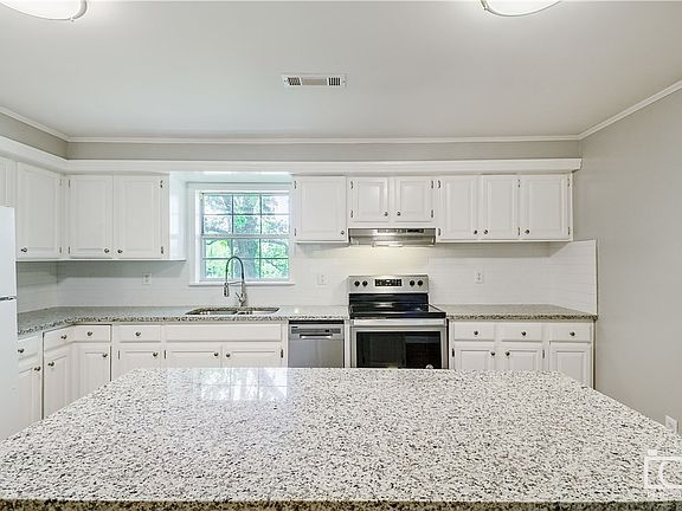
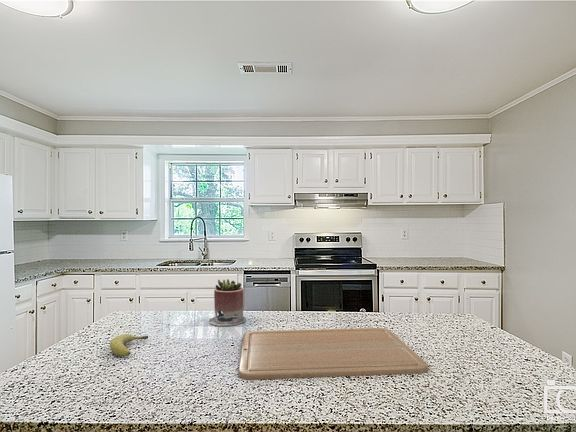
+ fruit (126, 342)
+ succulent planter (227, 300)
+ chopping board (325, 349)
